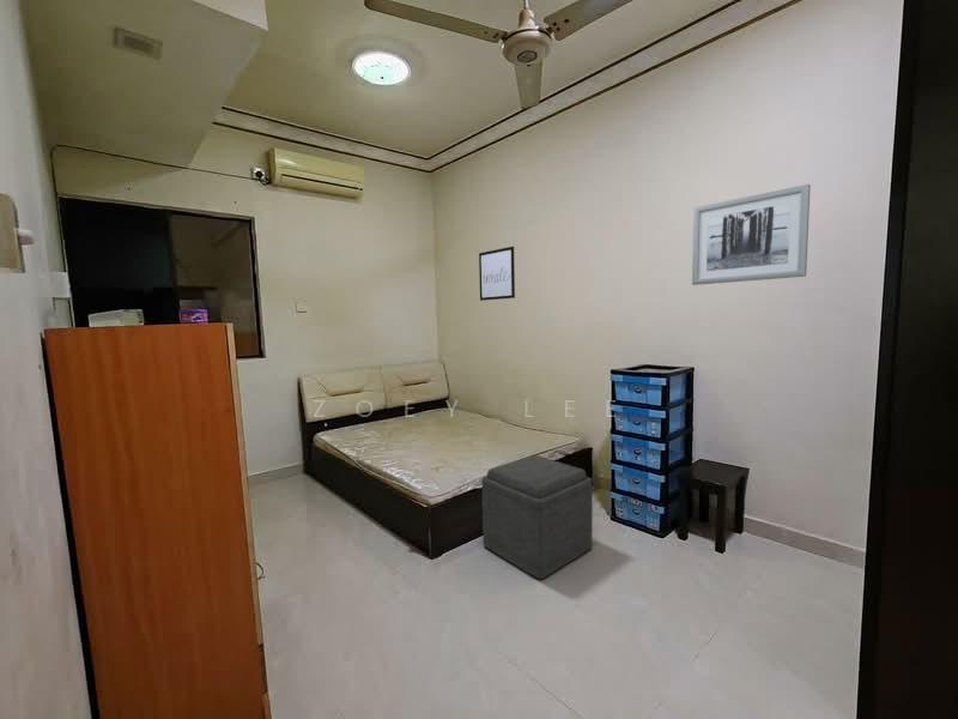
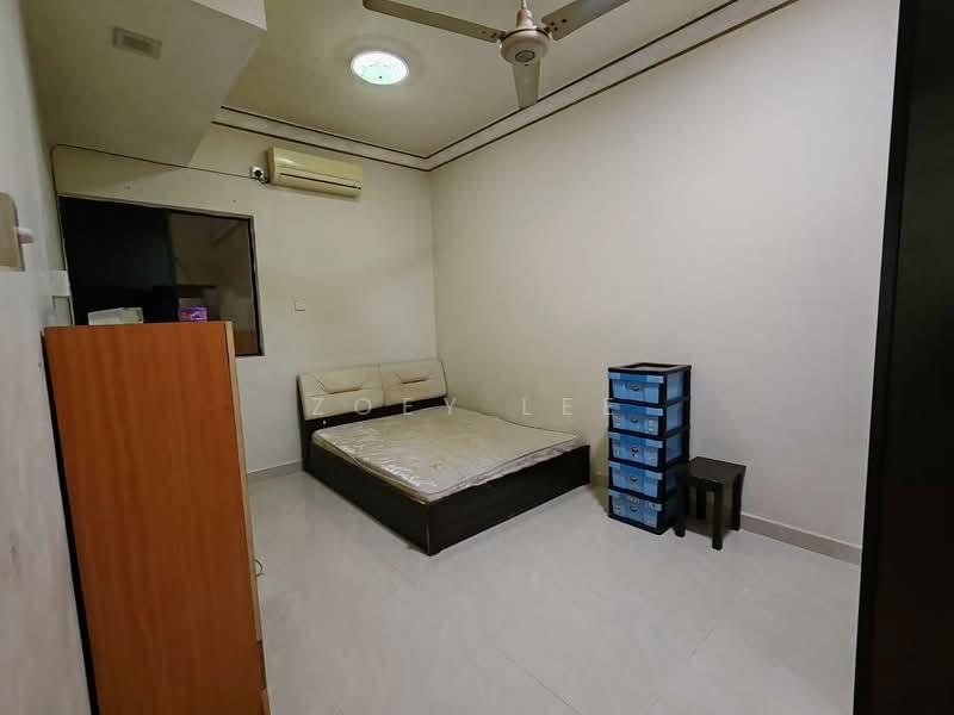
- wall art (745, 238)
- wall art (496, 274)
- ottoman (536, 508)
